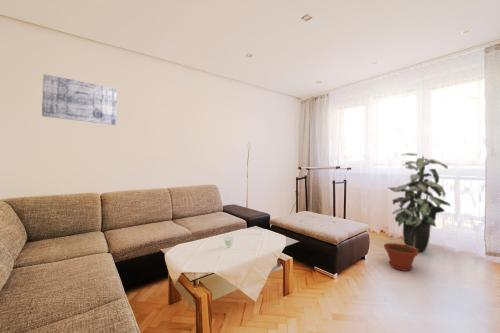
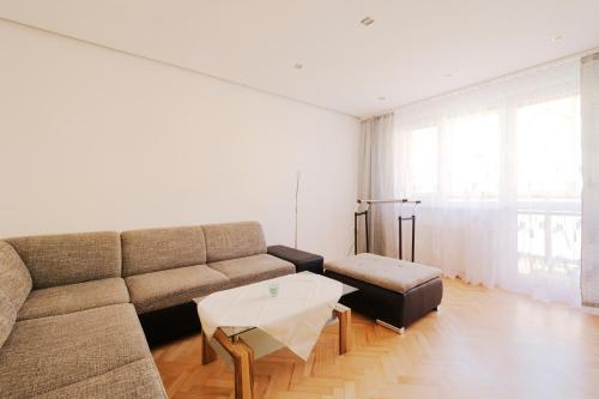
- wall art (82, 101)
- plant pot (400, 257)
- indoor plant (415, 200)
